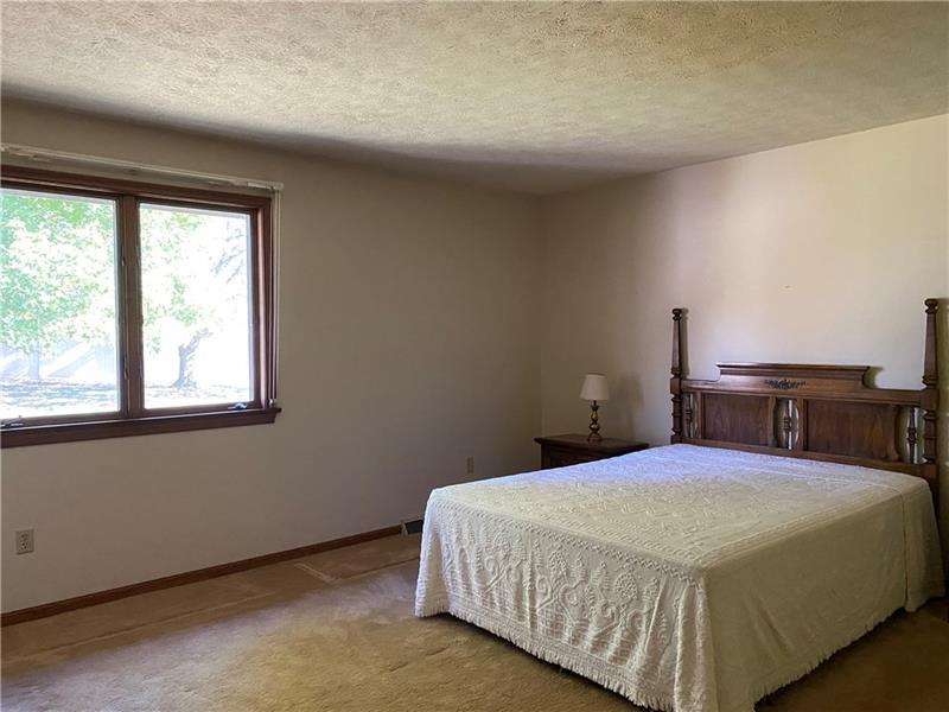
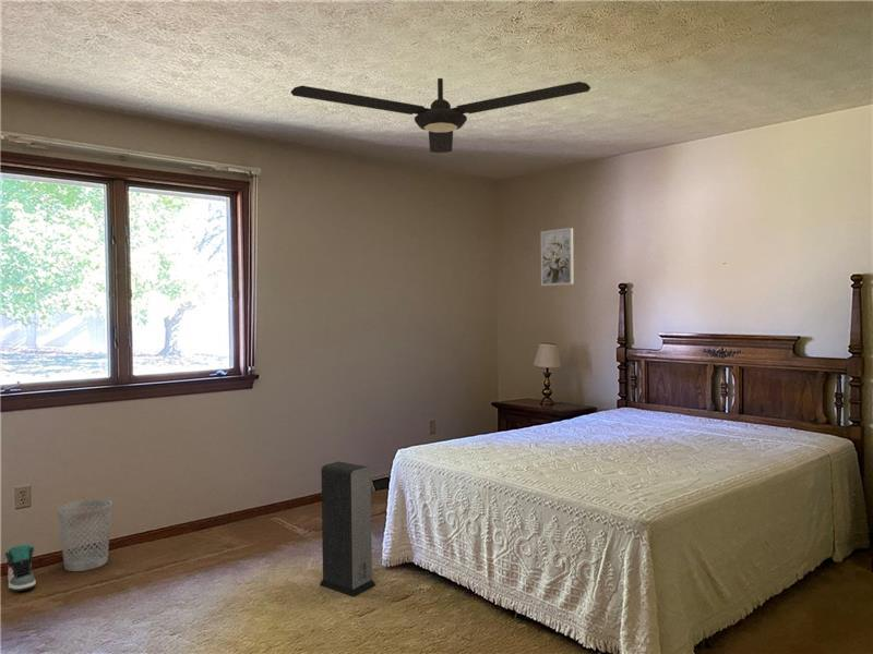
+ speaker (346, 525)
+ ceiling fan (440, 114)
+ wastebasket (85, 534)
+ sneaker (21, 565)
+ wall art (557, 257)
